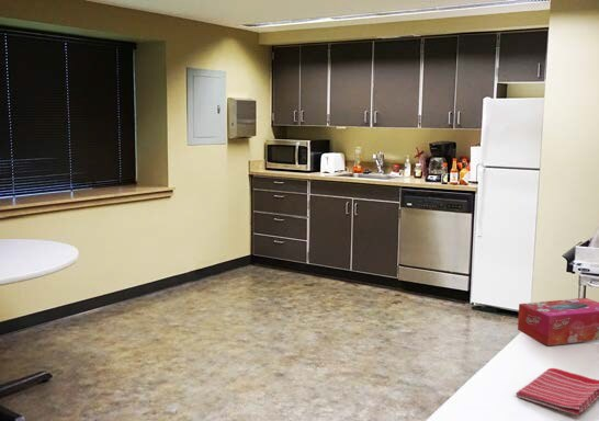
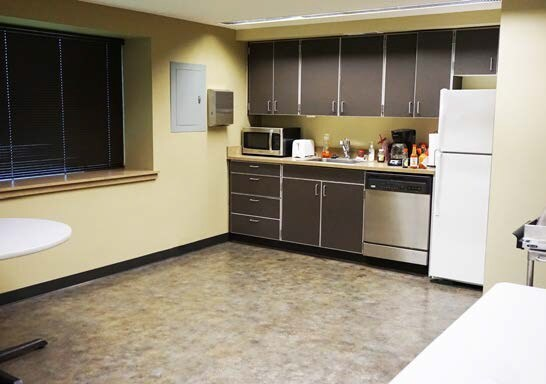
- dish towel (562, 389)
- tissue box (567, 320)
